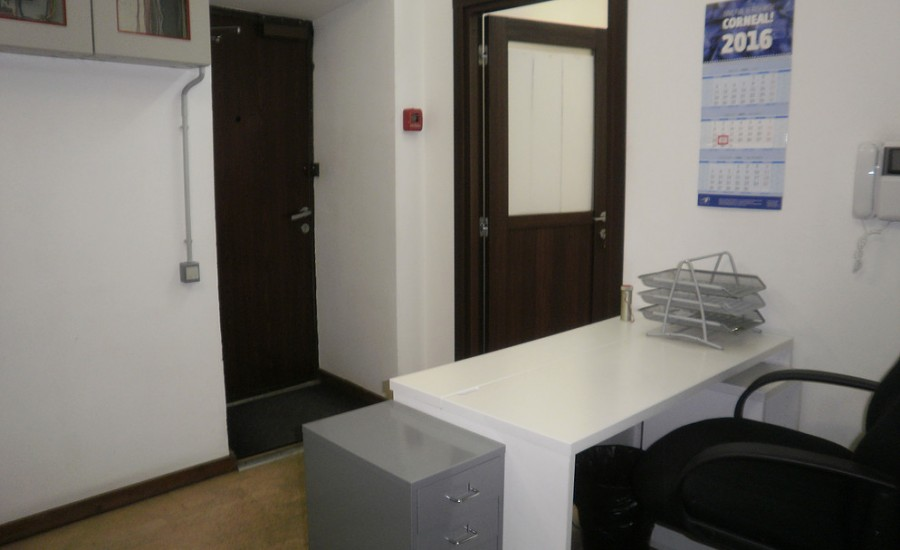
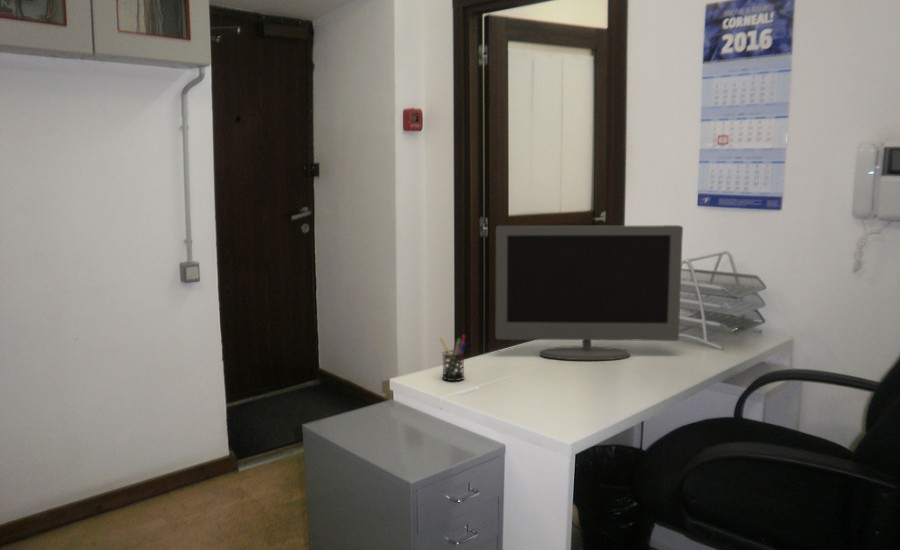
+ monitor (586, 291)
+ pen holder (455, 355)
